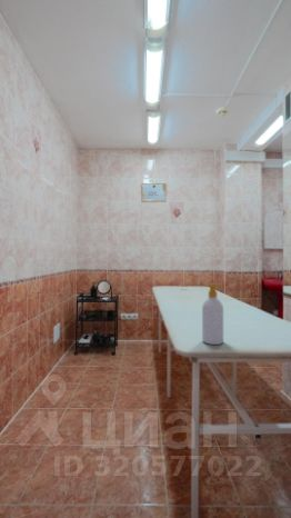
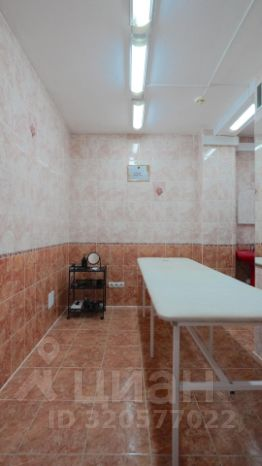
- soap bottle (213, 312)
